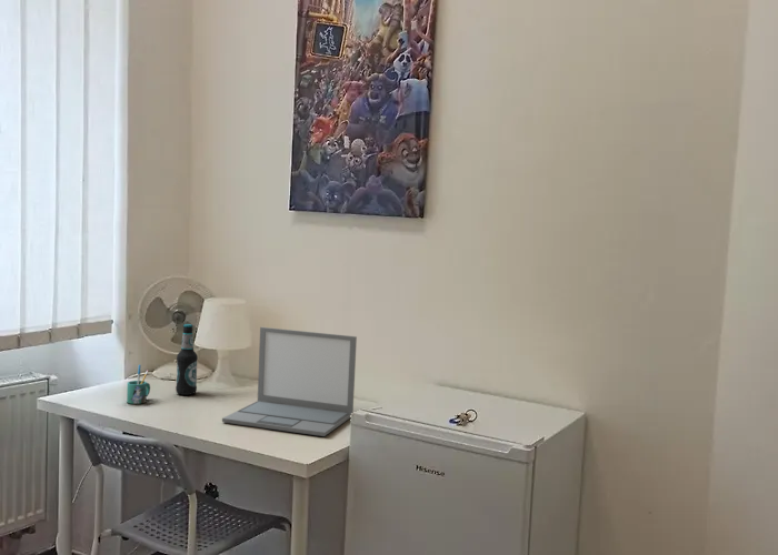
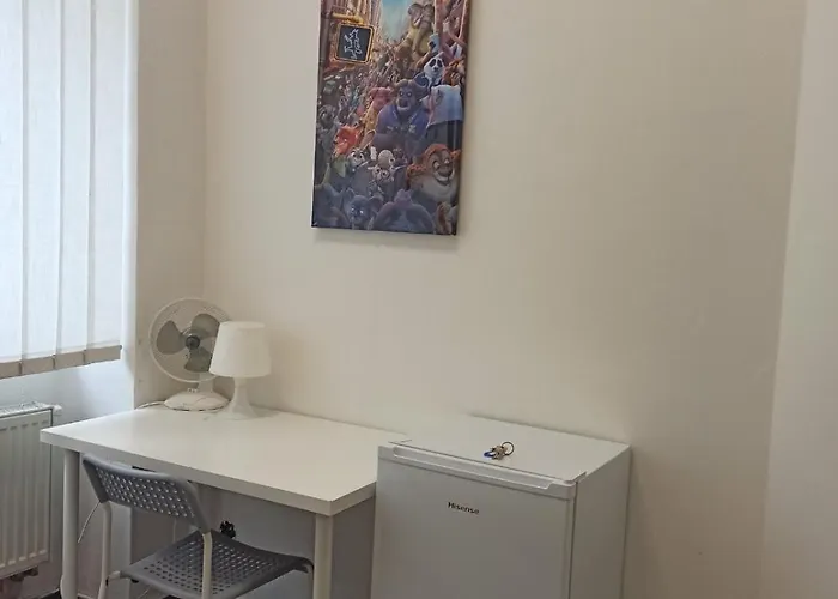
- mug (139, 383)
- bottle (187, 359)
- laptop (291, 377)
